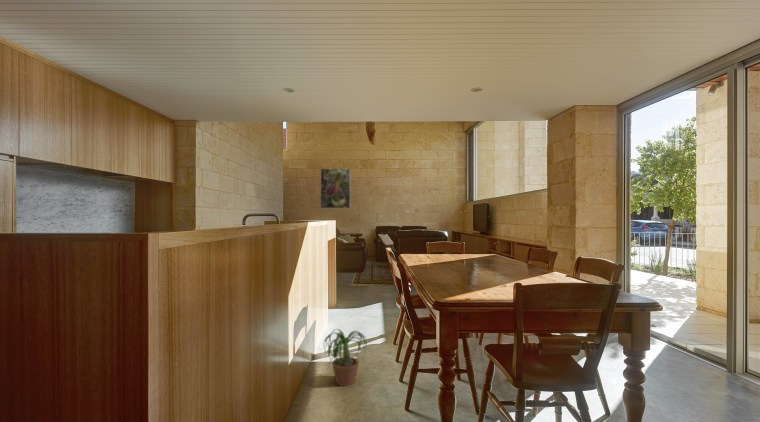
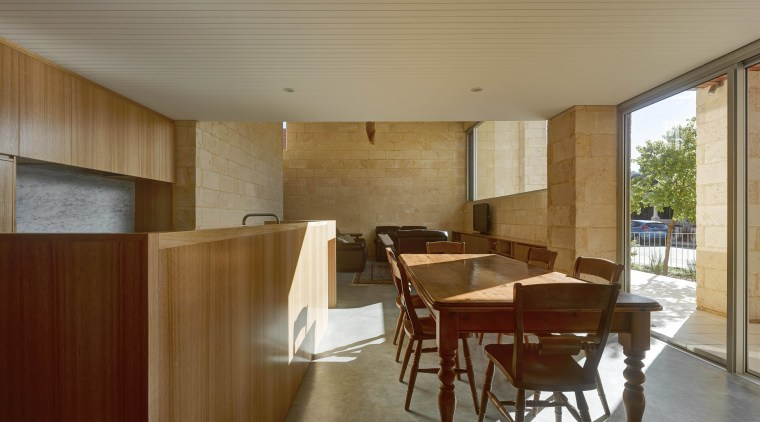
- potted plant (340, 357)
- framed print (335, 188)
